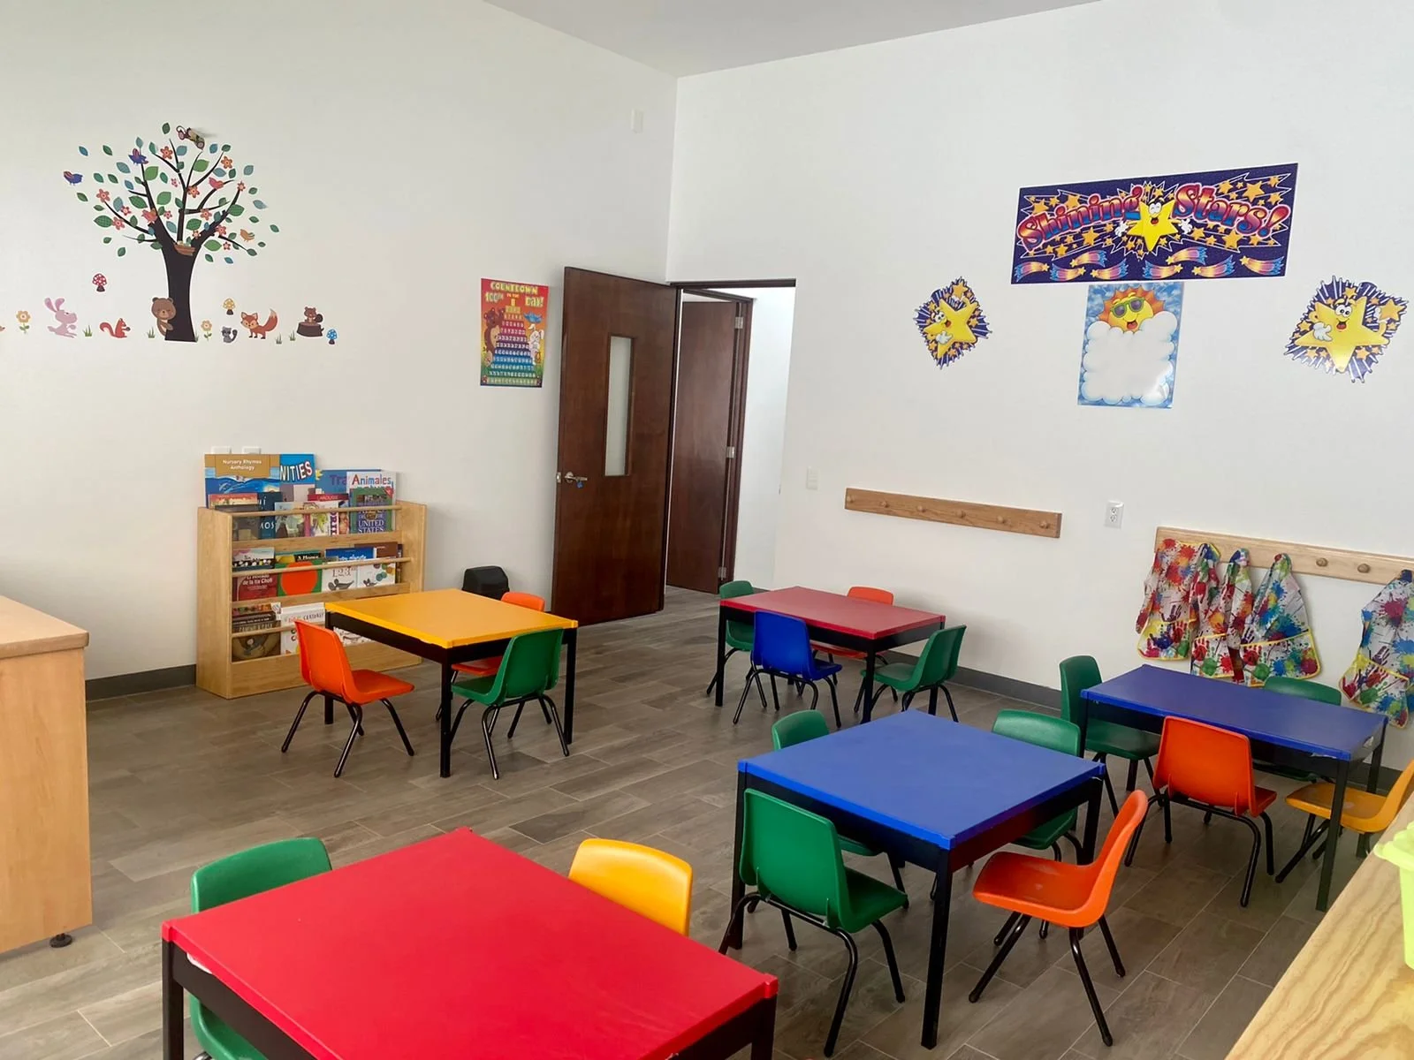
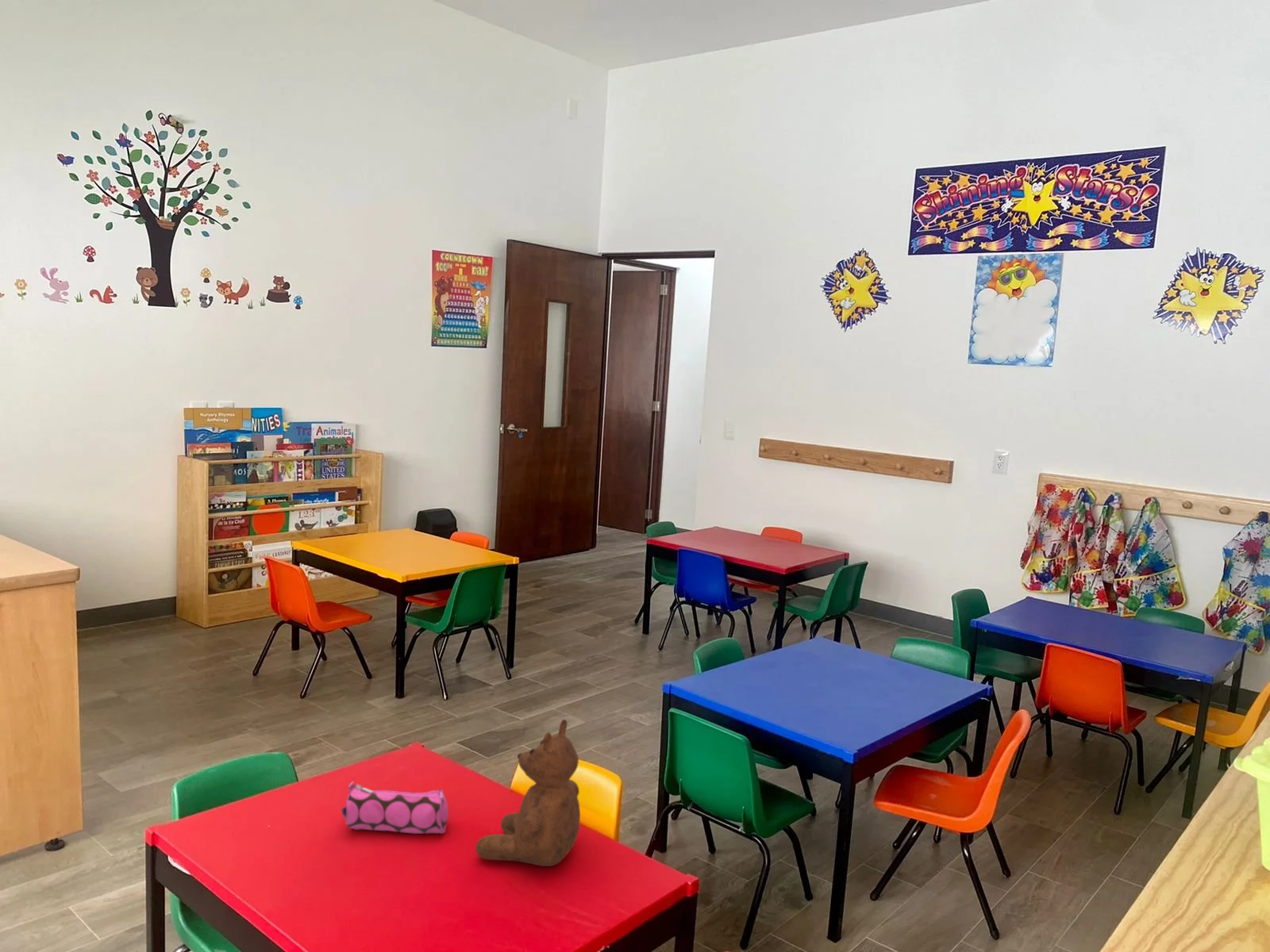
+ pencil case (397, 807)
+ teddy bear (533, 789)
